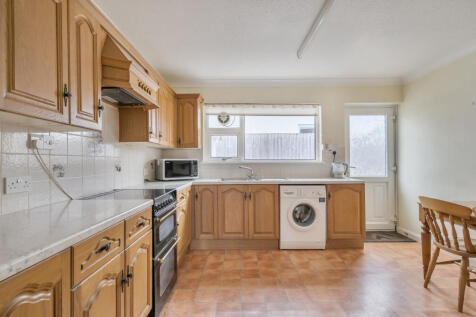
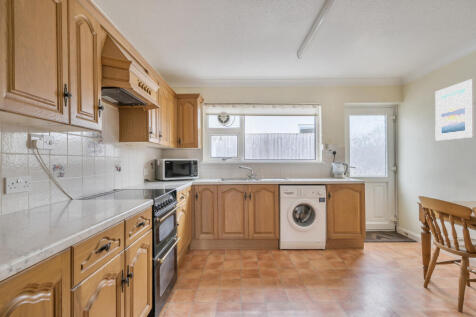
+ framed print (452, 112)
